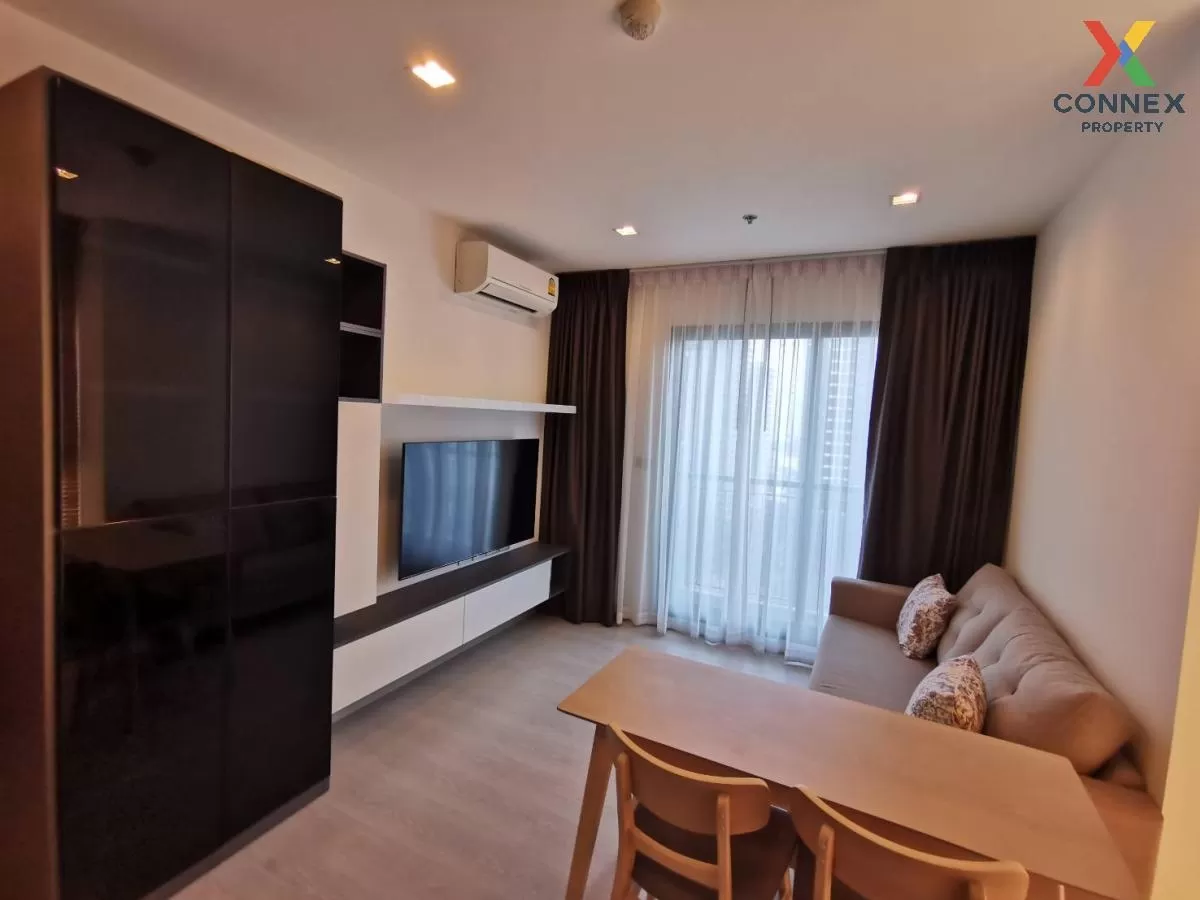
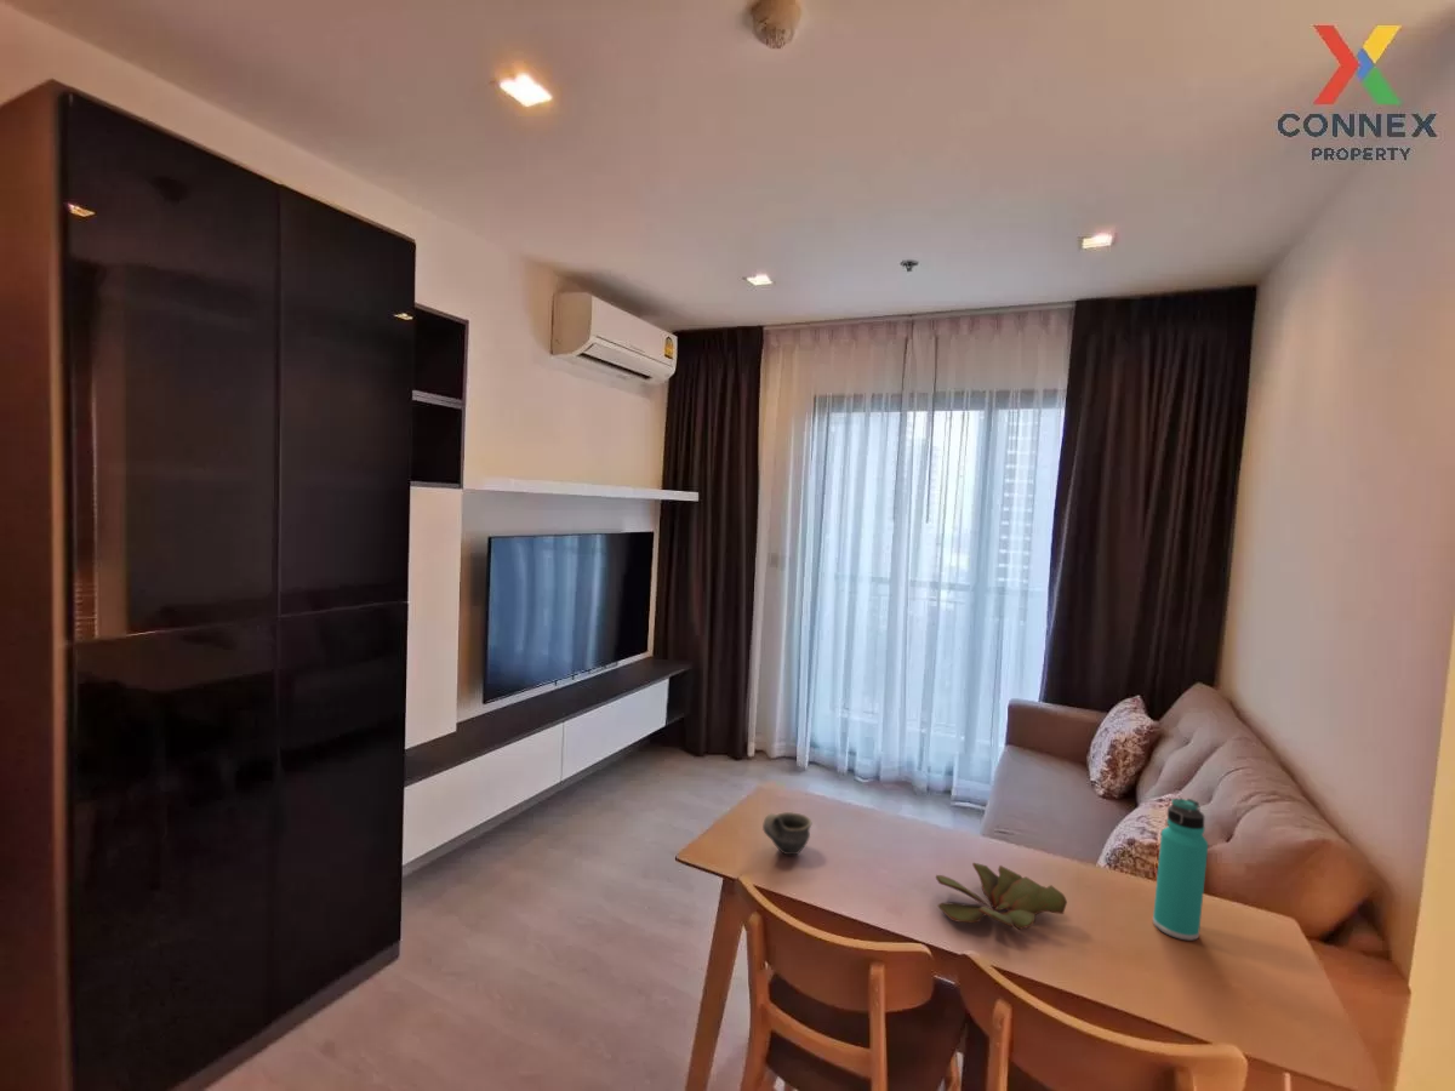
+ thermos bottle (1181, 864)
+ cup (784, 829)
+ succulent plant (998, 896)
